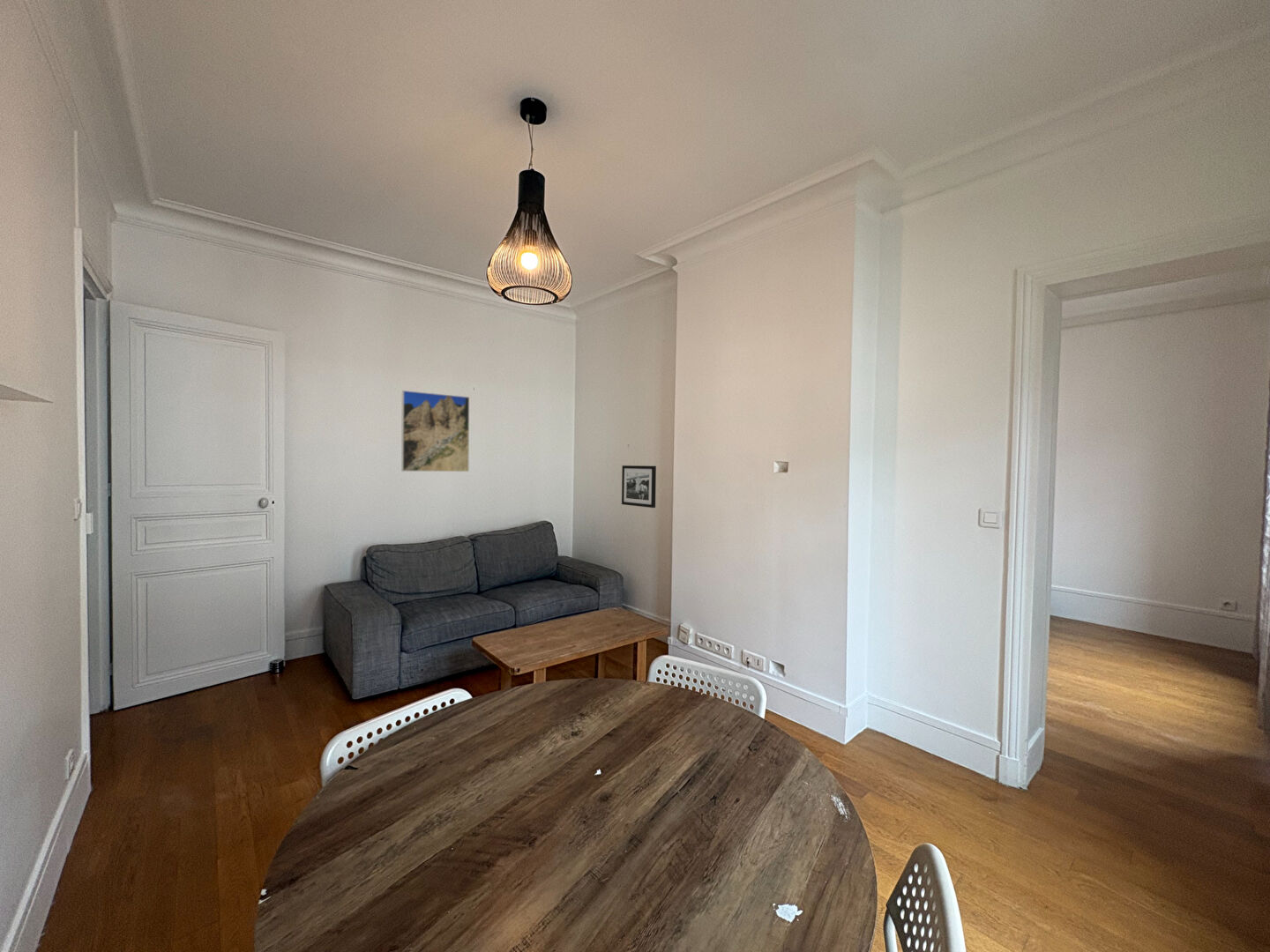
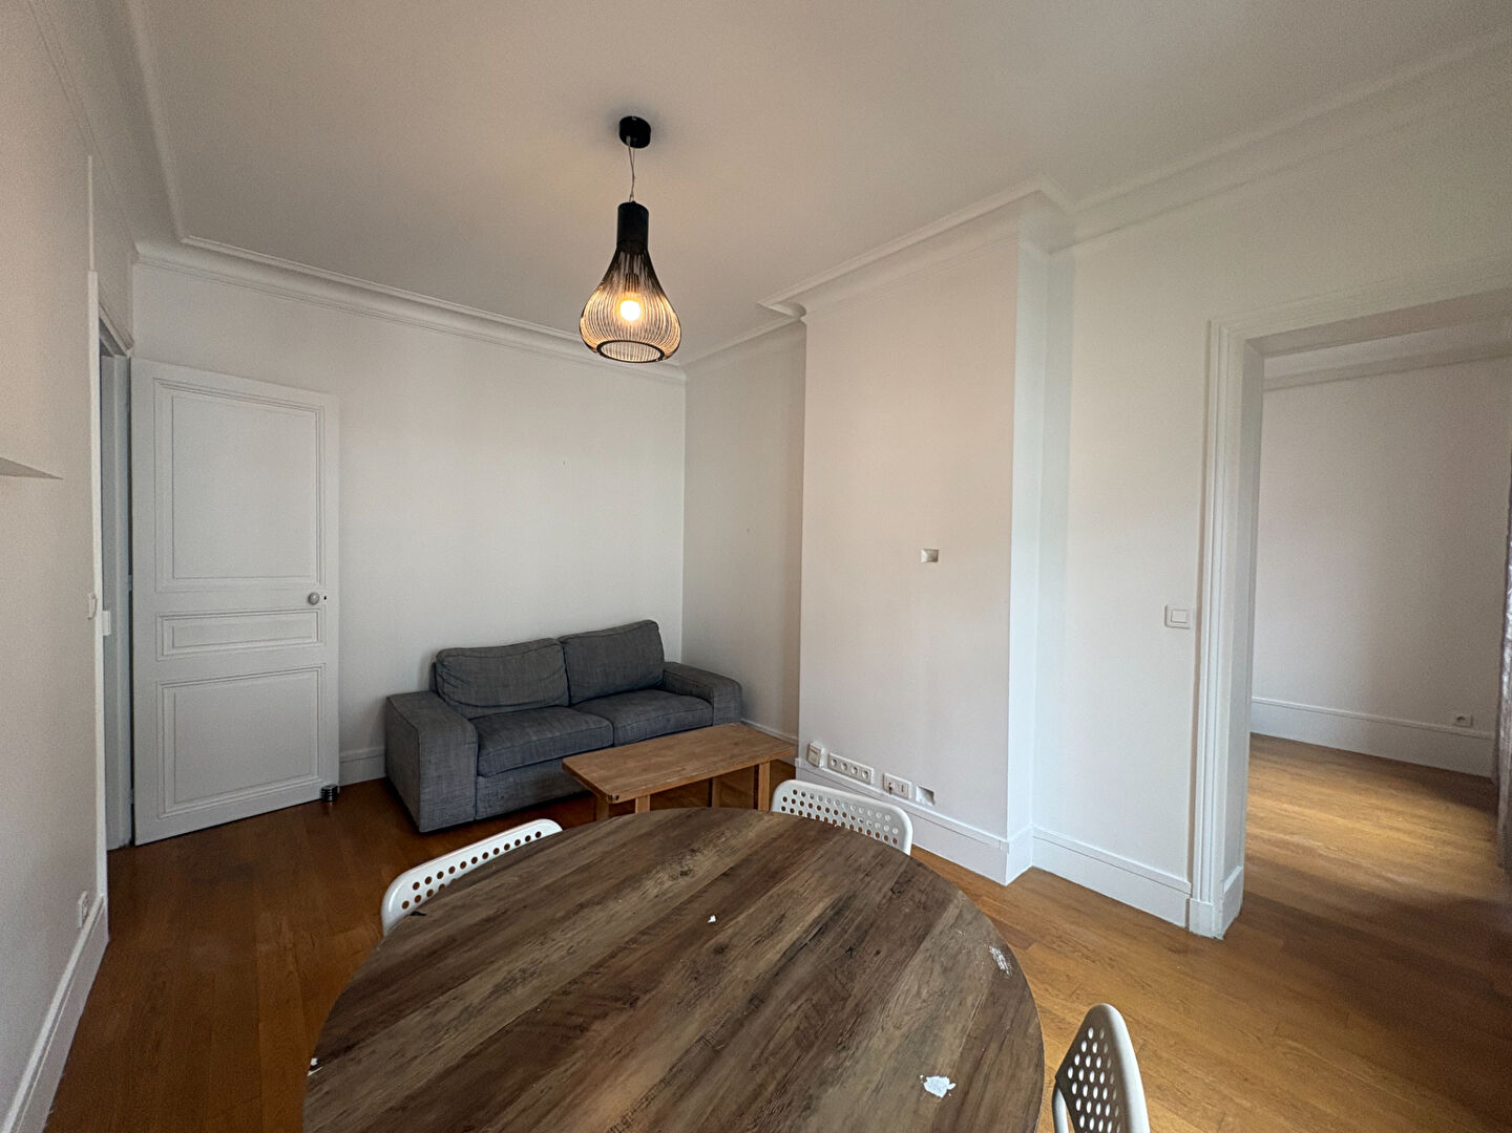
- picture frame (638, 486)
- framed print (437, 432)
